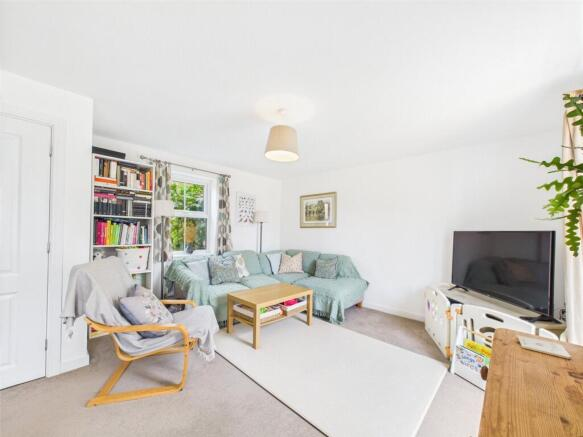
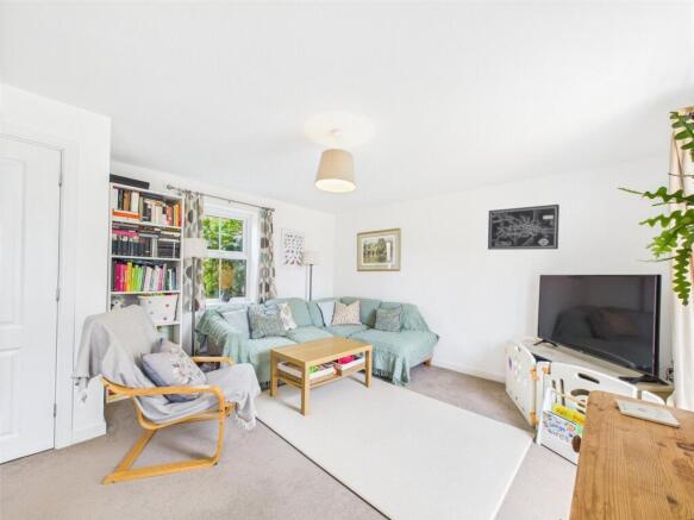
+ wall art (520, 228)
